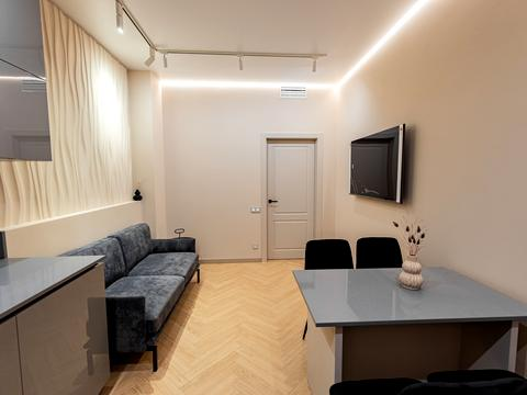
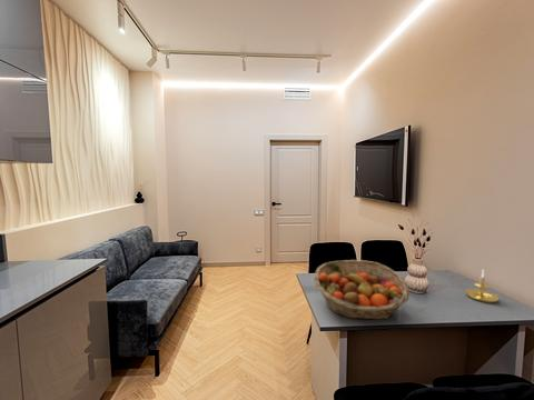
+ fruit basket (358, 288)
+ candle holder (484, 284)
